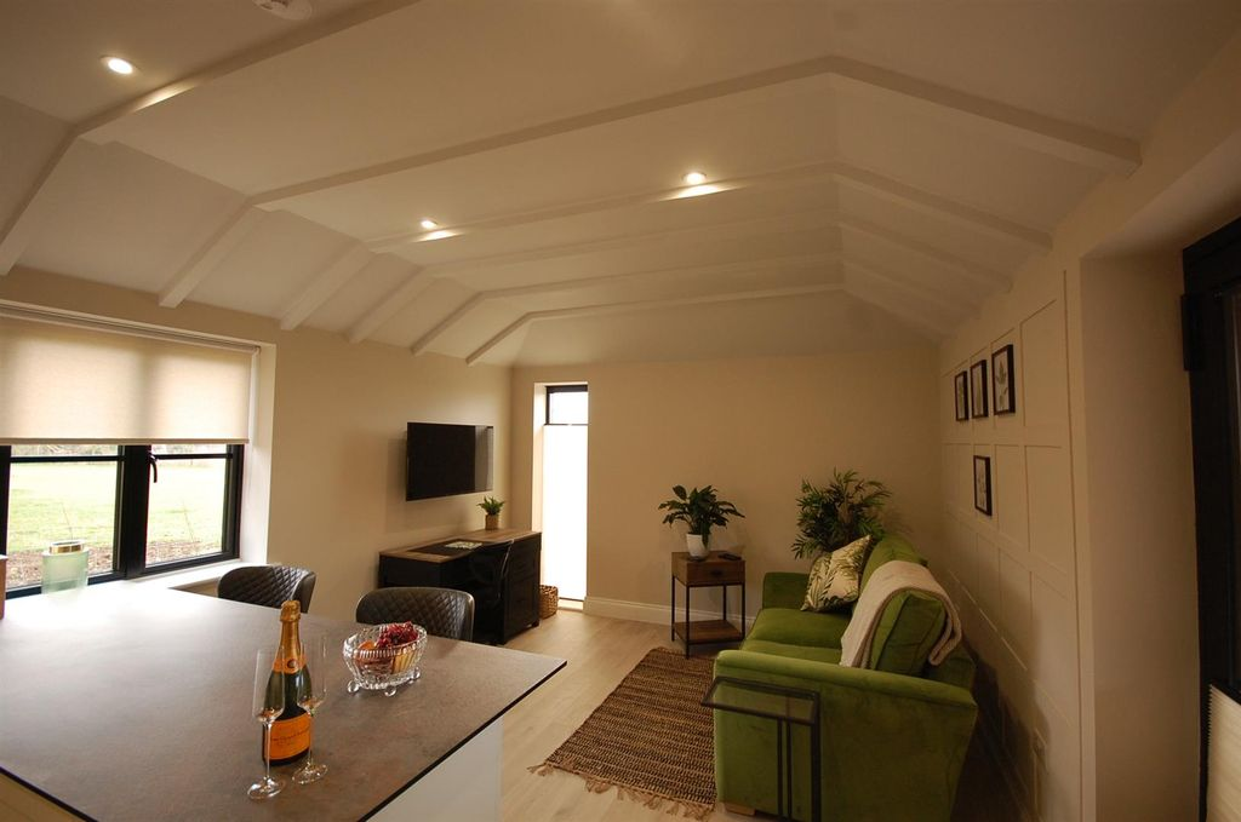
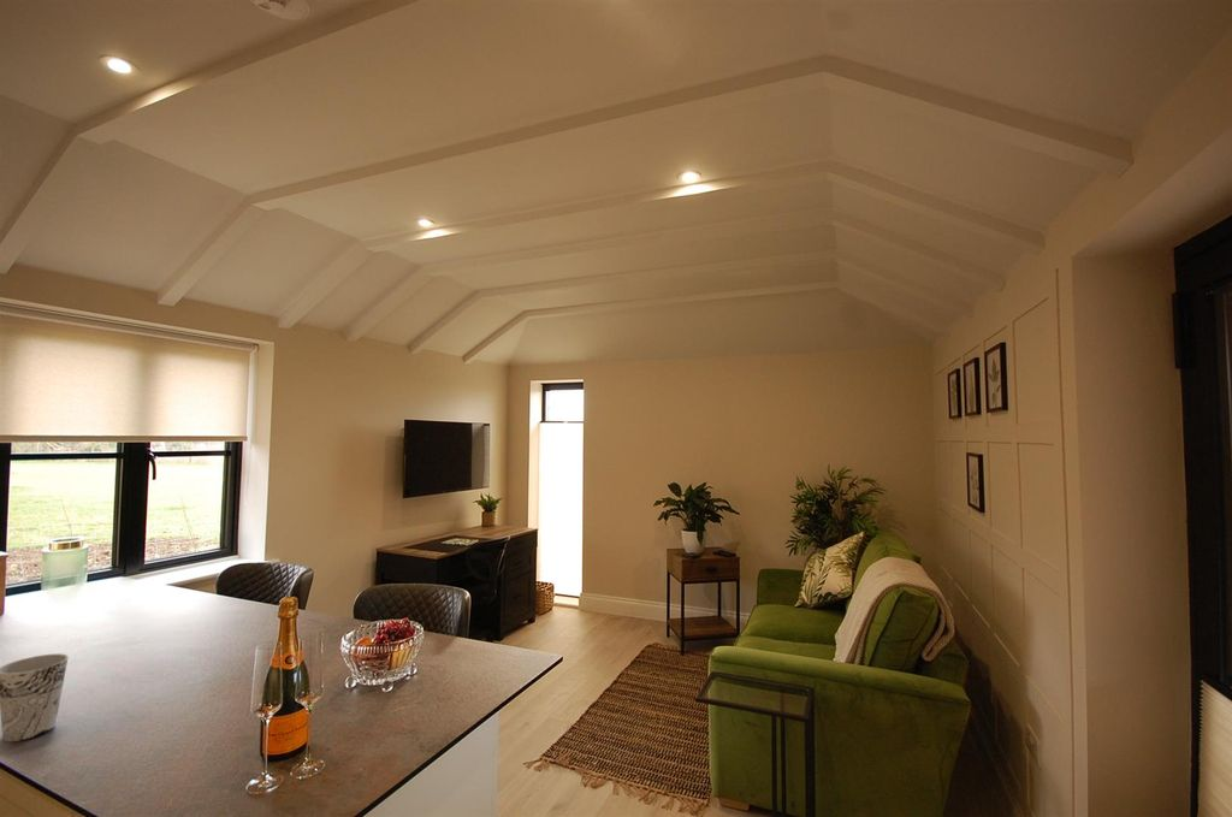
+ cup (31, 697)
